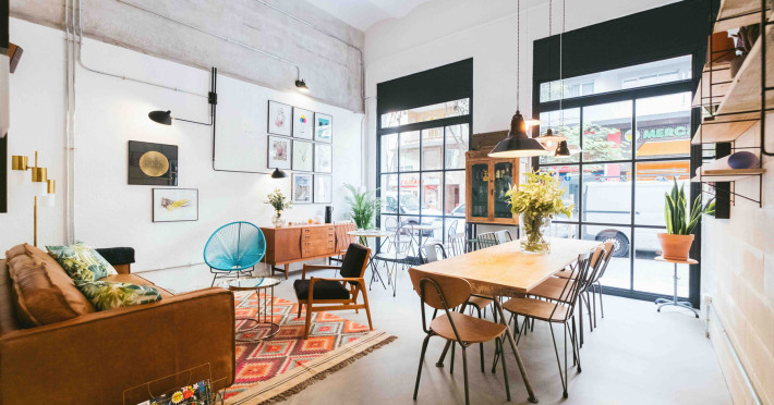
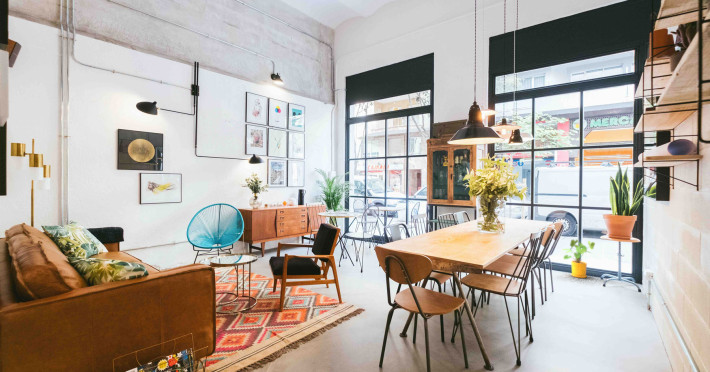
+ house plant (577, 258)
